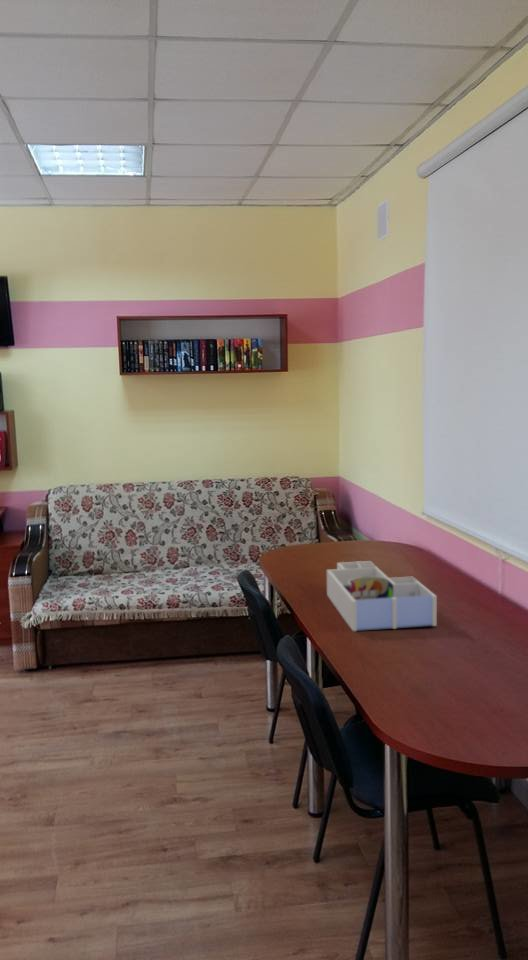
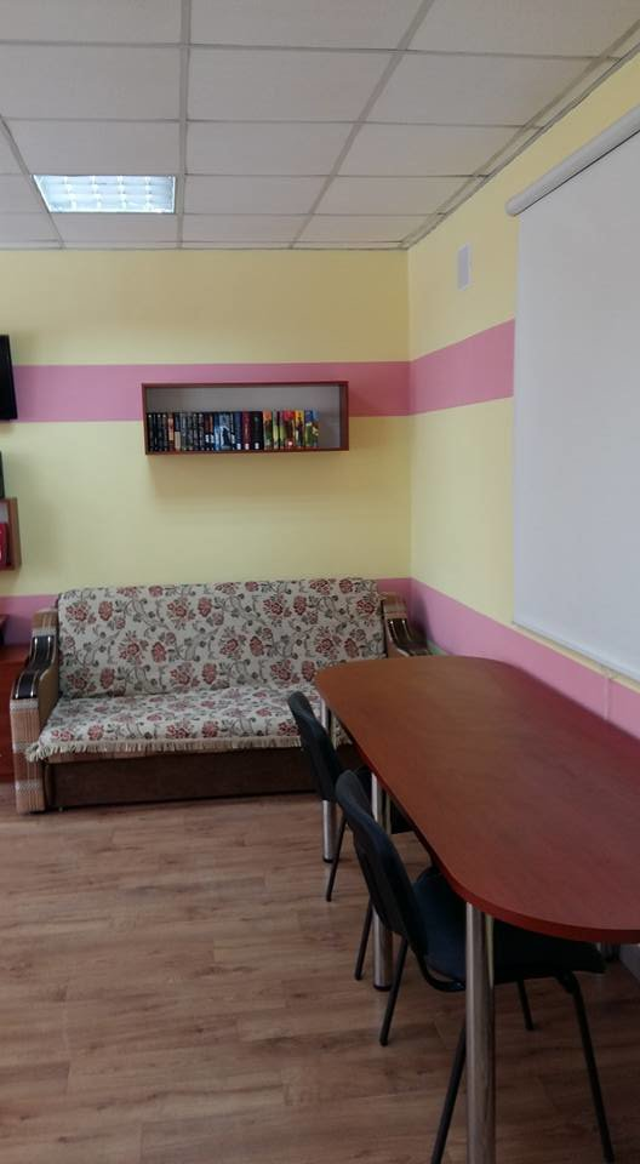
- desk organizer (374, 592)
